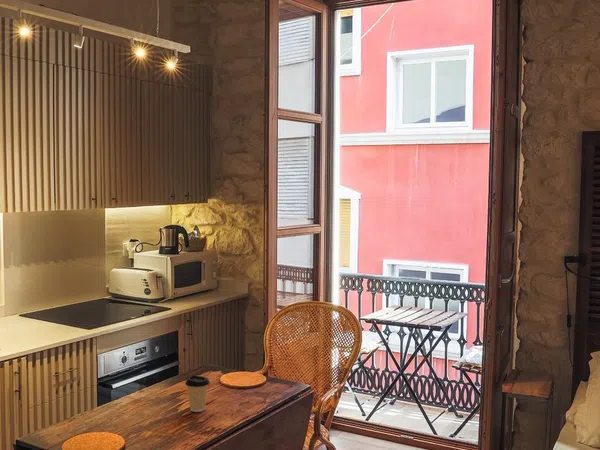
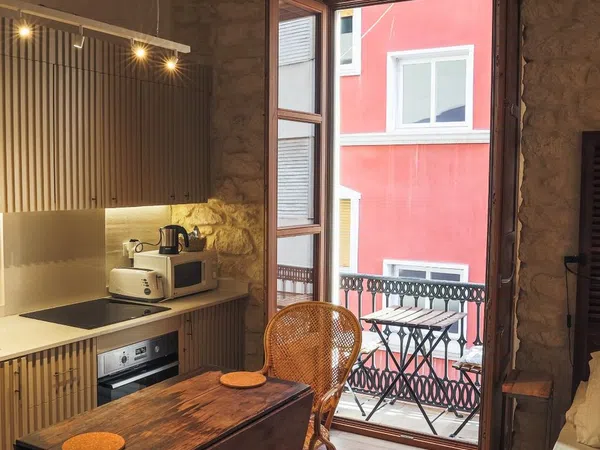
- coffee cup (197, 393)
